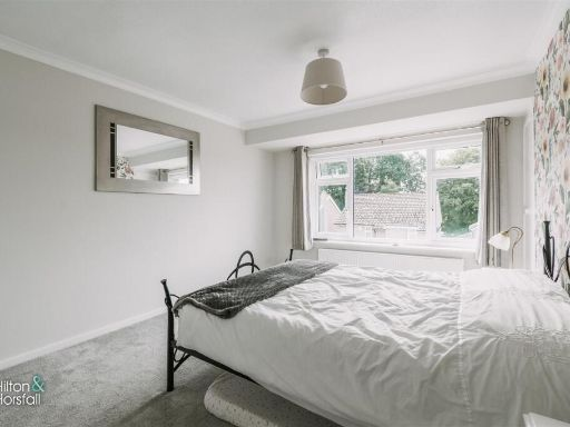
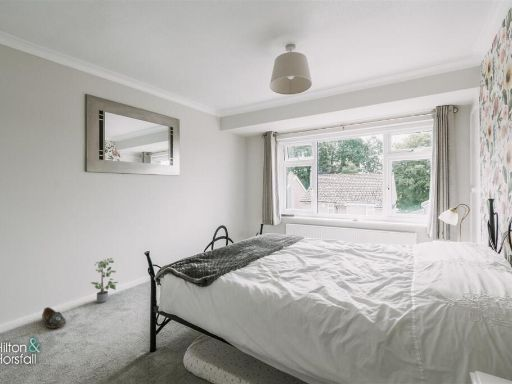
+ shoe (52, 317)
+ potted plant (107, 276)
